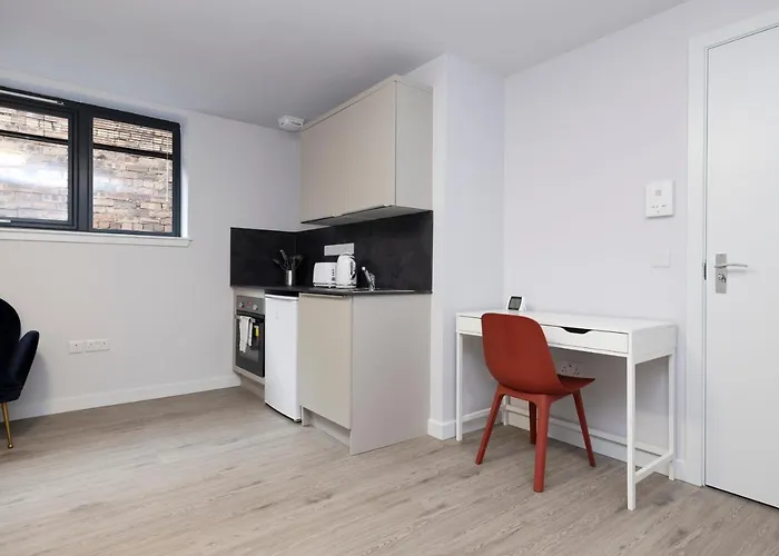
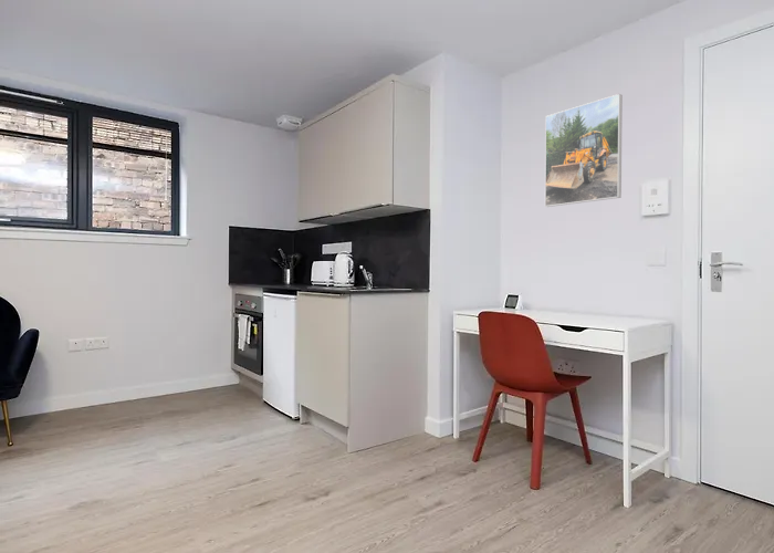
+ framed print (580, 154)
